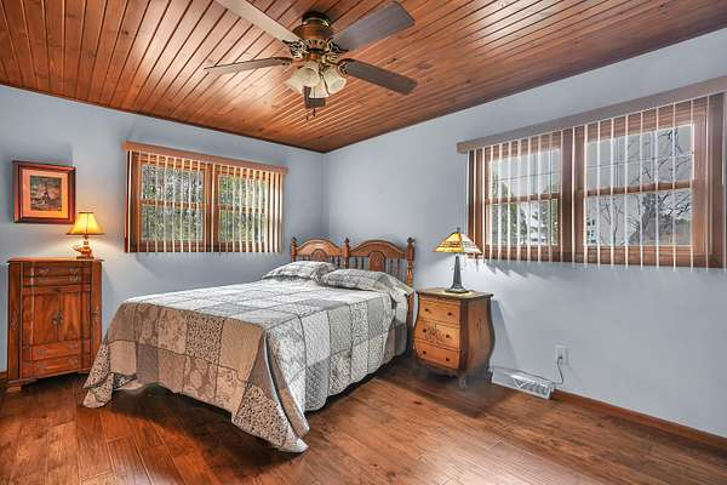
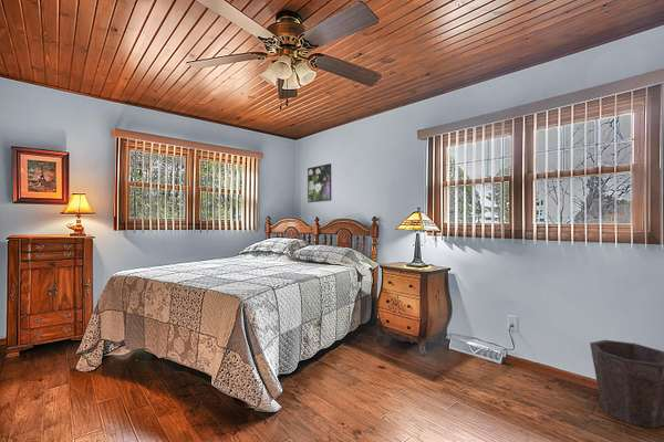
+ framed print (319, 183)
+ waste bin (631, 382)
